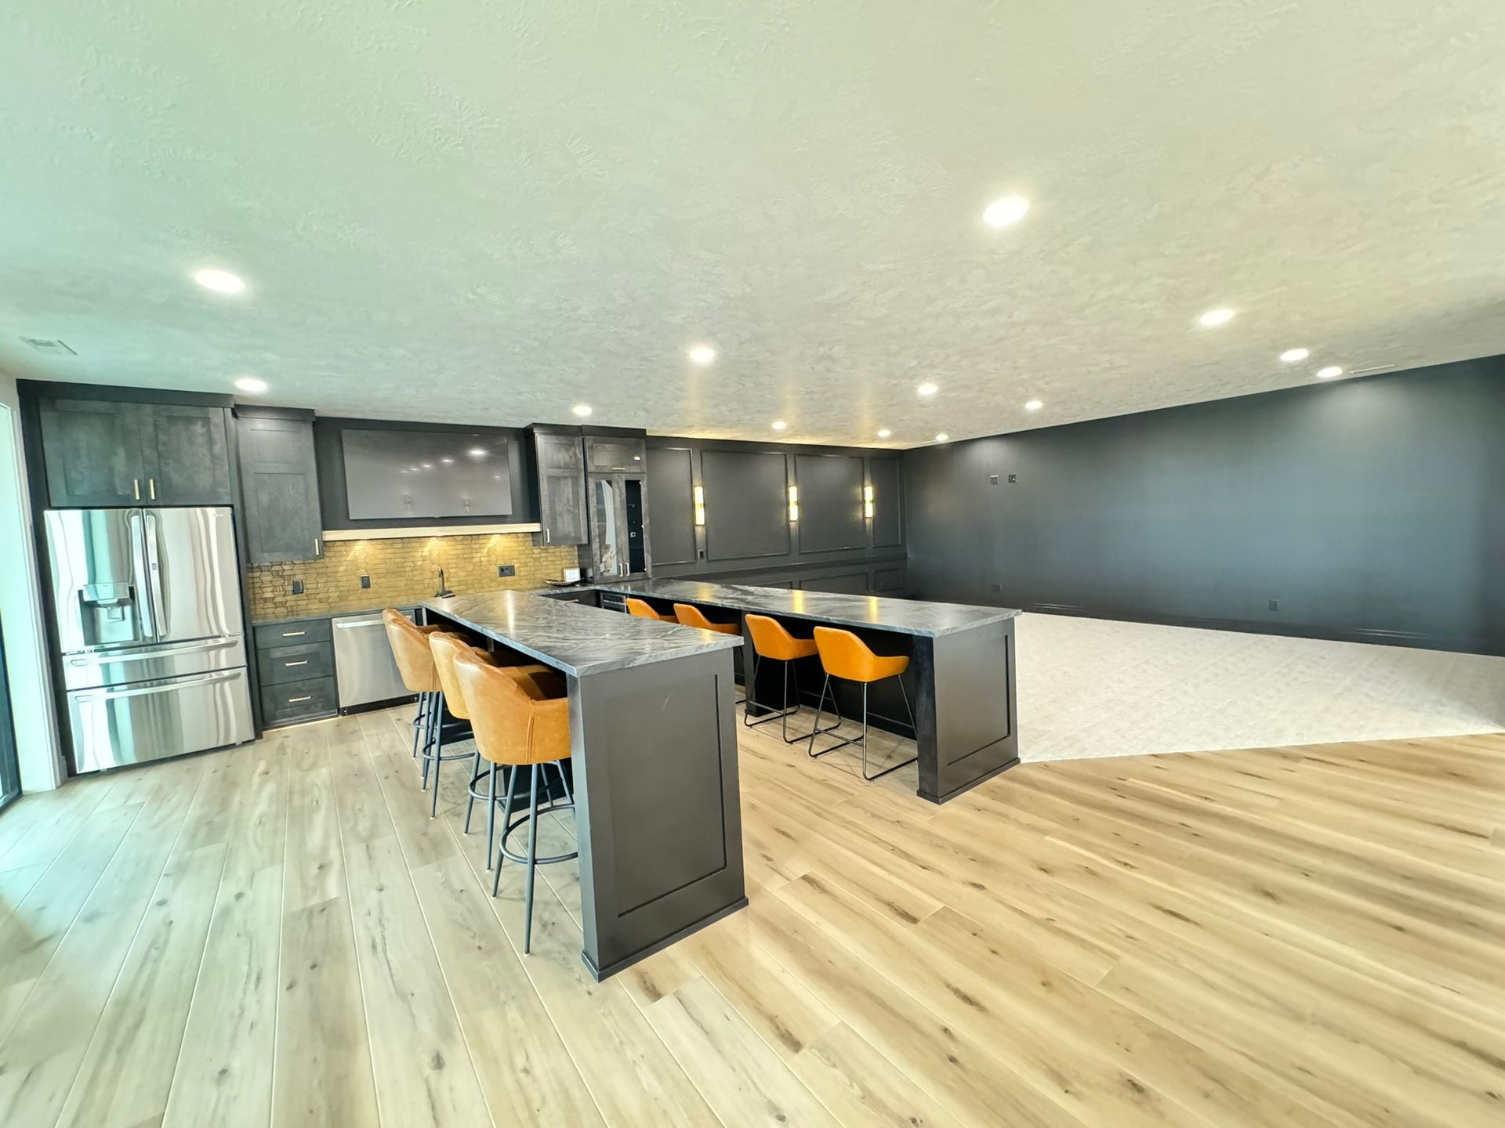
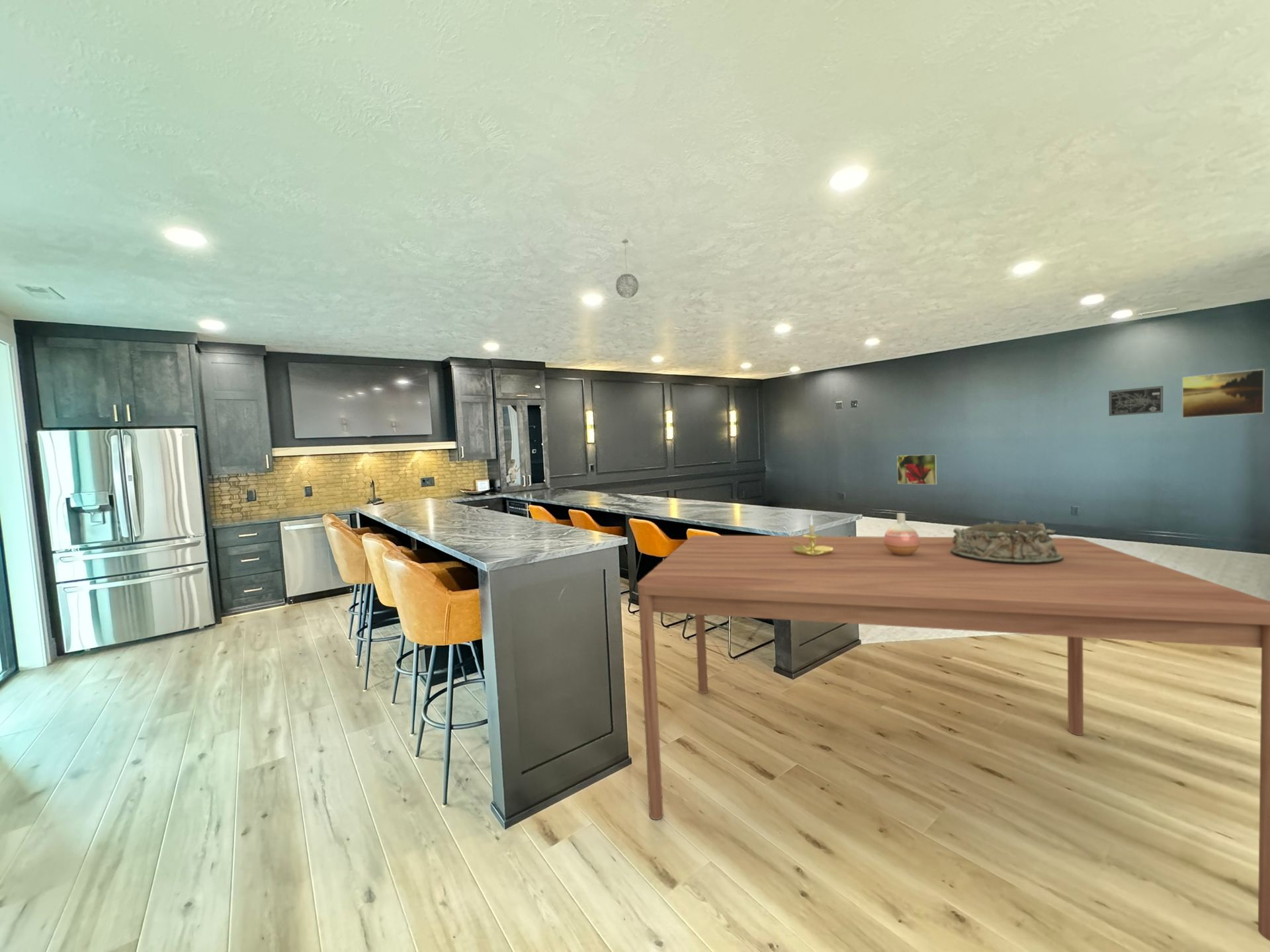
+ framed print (1221, 394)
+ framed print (916, 469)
+ candle holder (810, 533)
+ pendant light (626, 268)
+ vase (901, 534)
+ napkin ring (1005, 539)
+ dining table (886, 625)
+ wall art (1135, 401)
